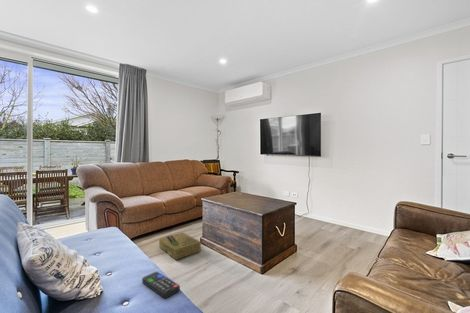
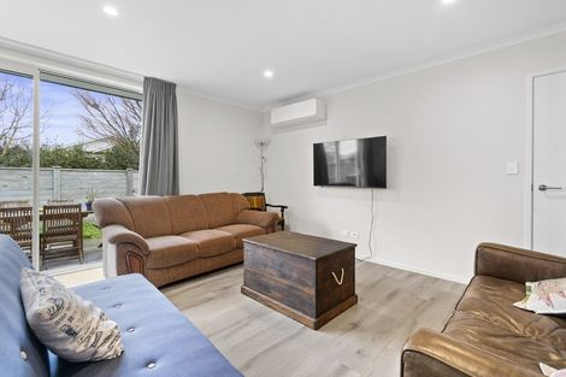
- cardboard box (179, 244)
- remote control (160, 283)
